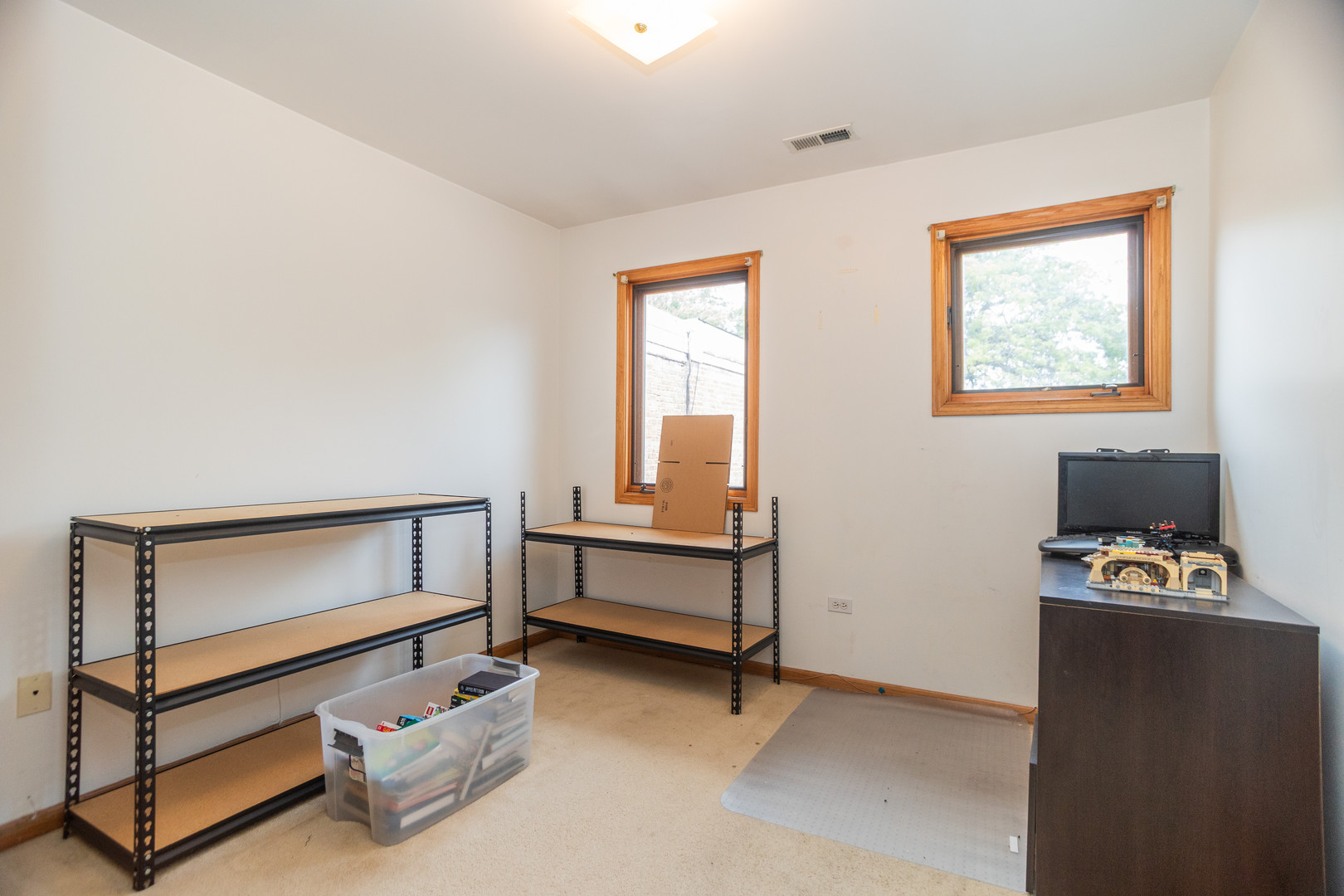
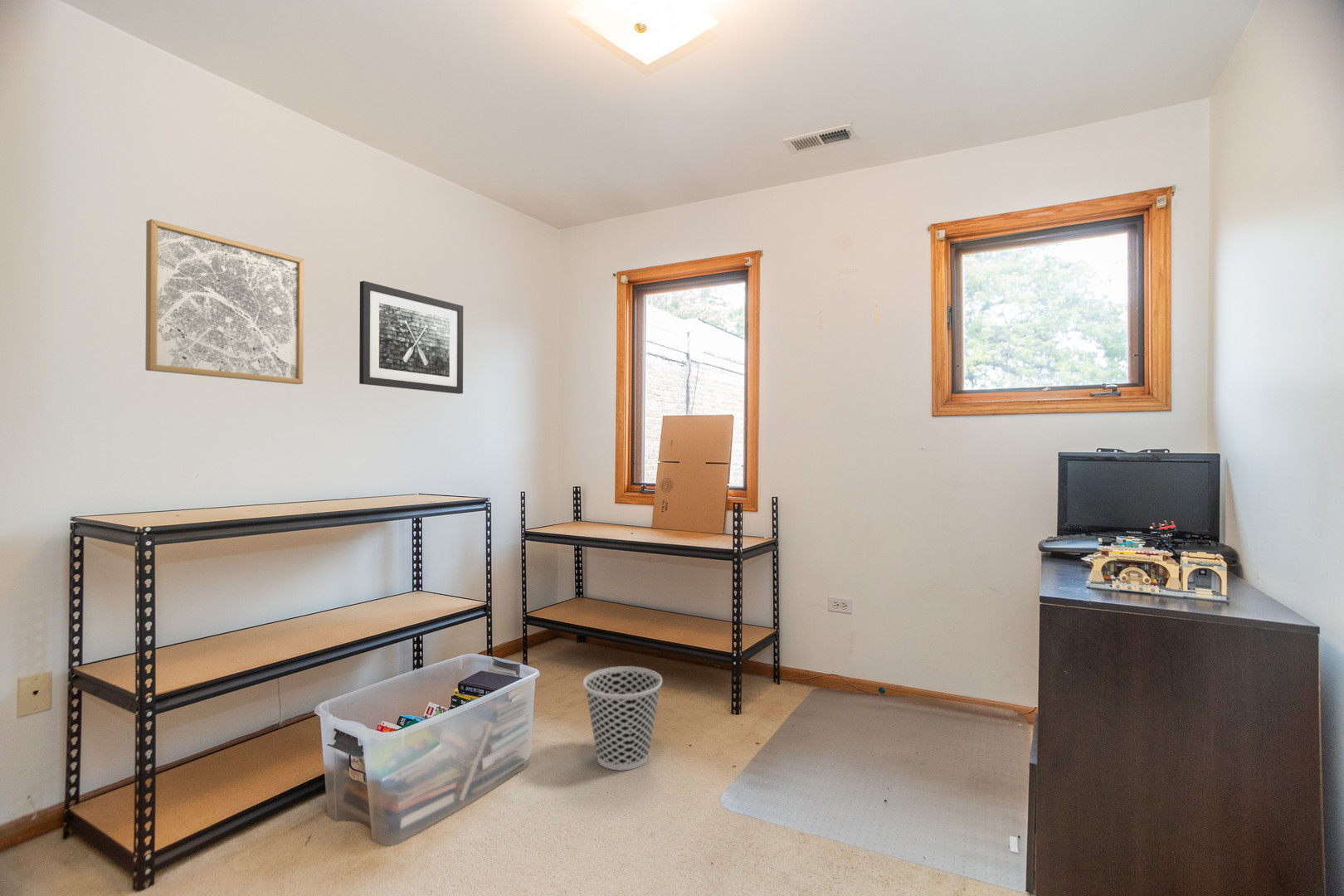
+ wall art (231, 309)
+ wall art (415, 342)
+ wastebasket (622, 718)
